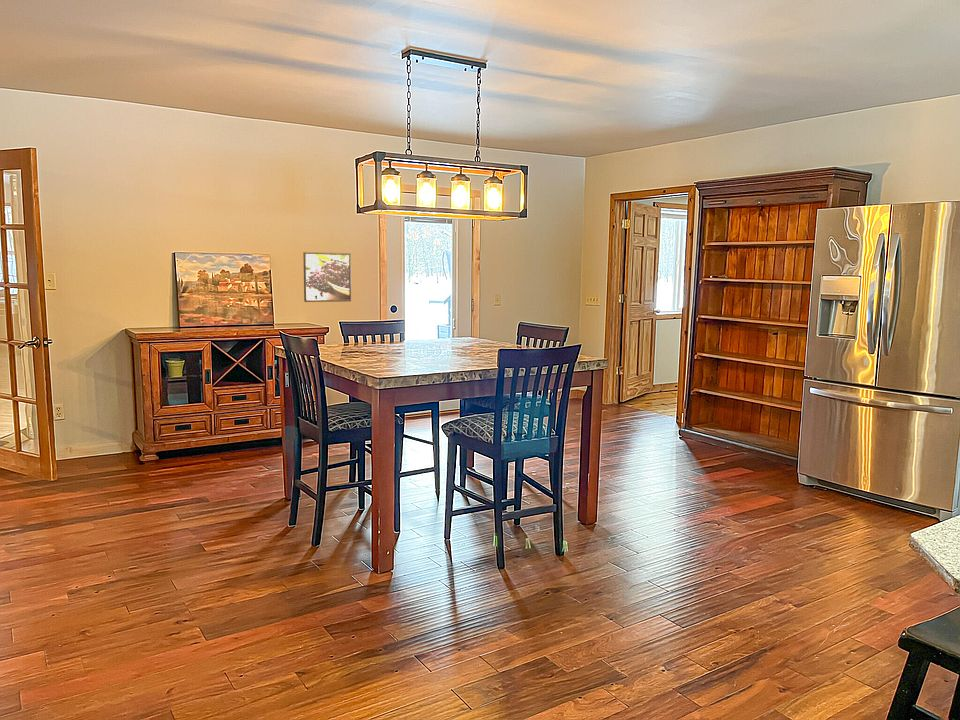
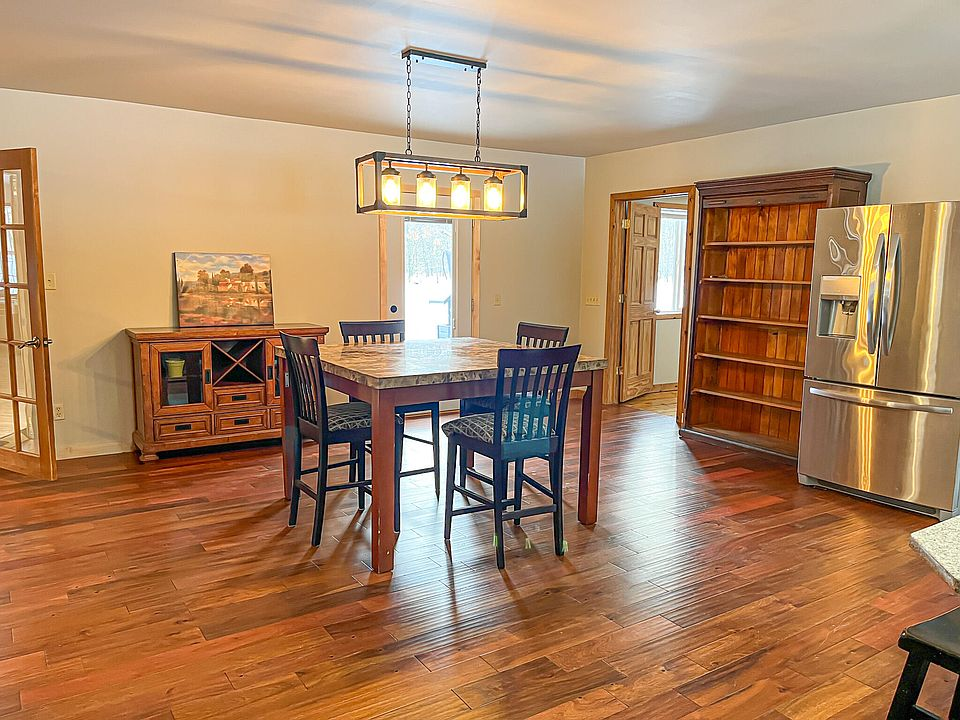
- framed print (327, 277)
